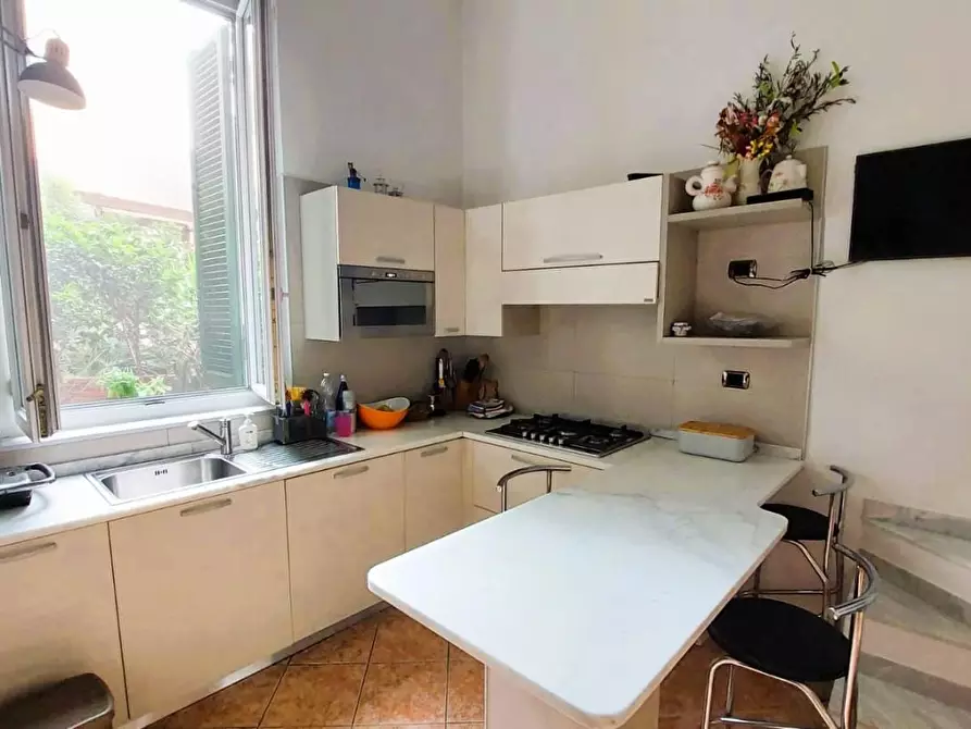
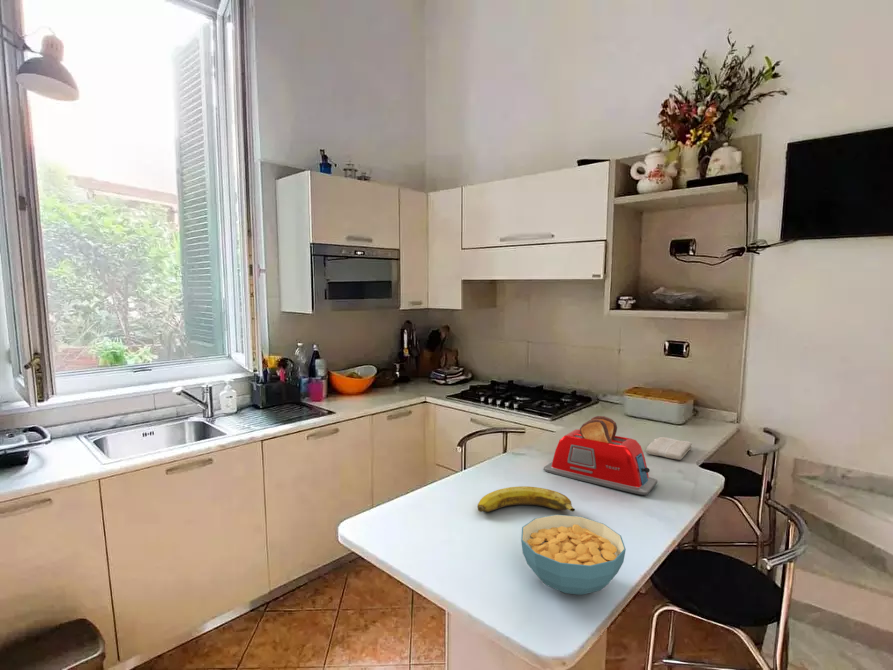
+ banana (528, 503)
+ washcloth (669, 447)
+ cereal bowl (571, 561)
+ toaster (599, 447)
